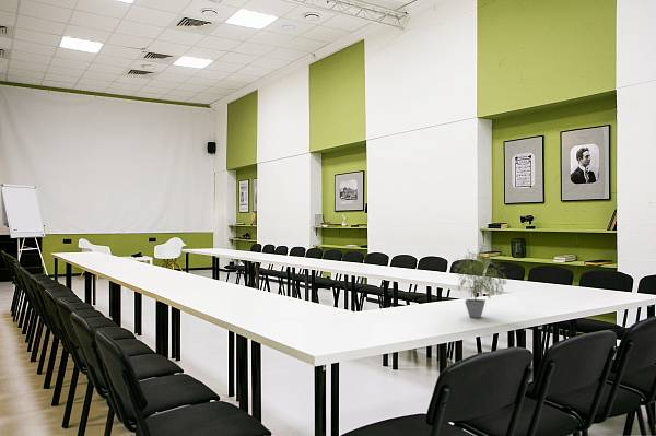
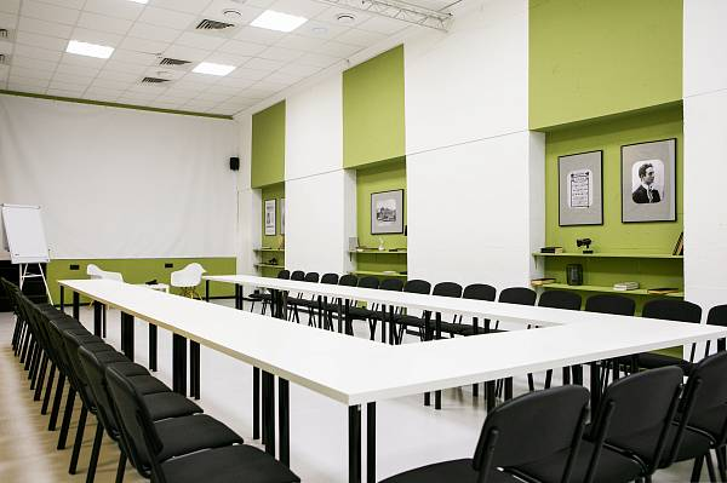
- potted plant (479, 279)
